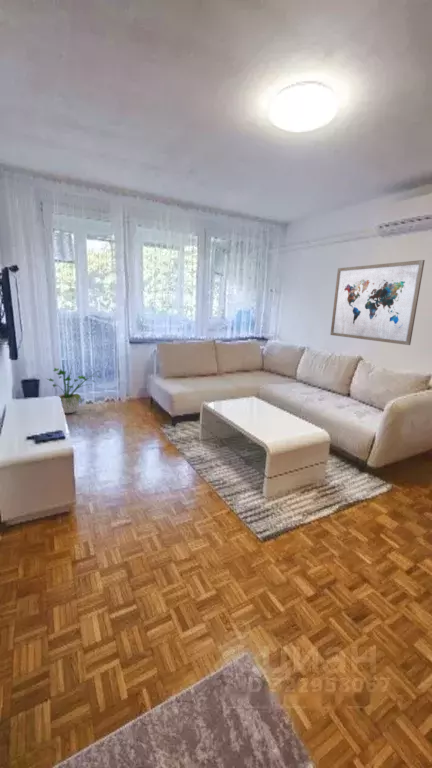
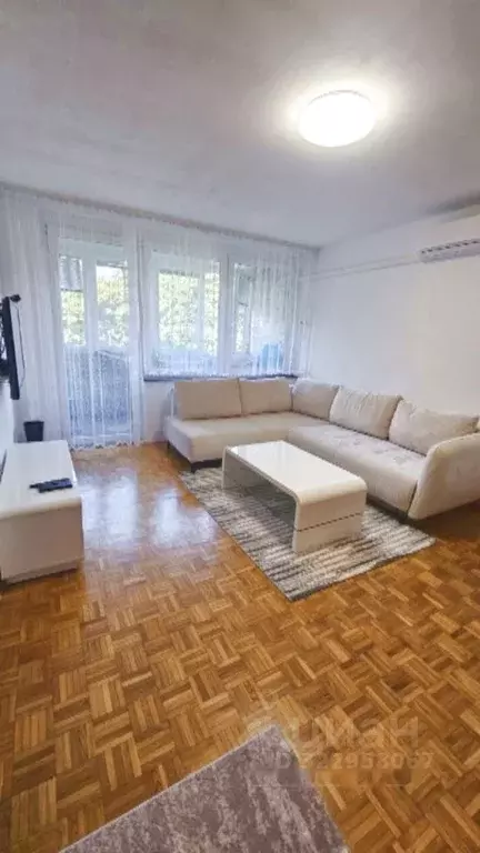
- wall art (370, 303)
- potted plant (77, 383)
